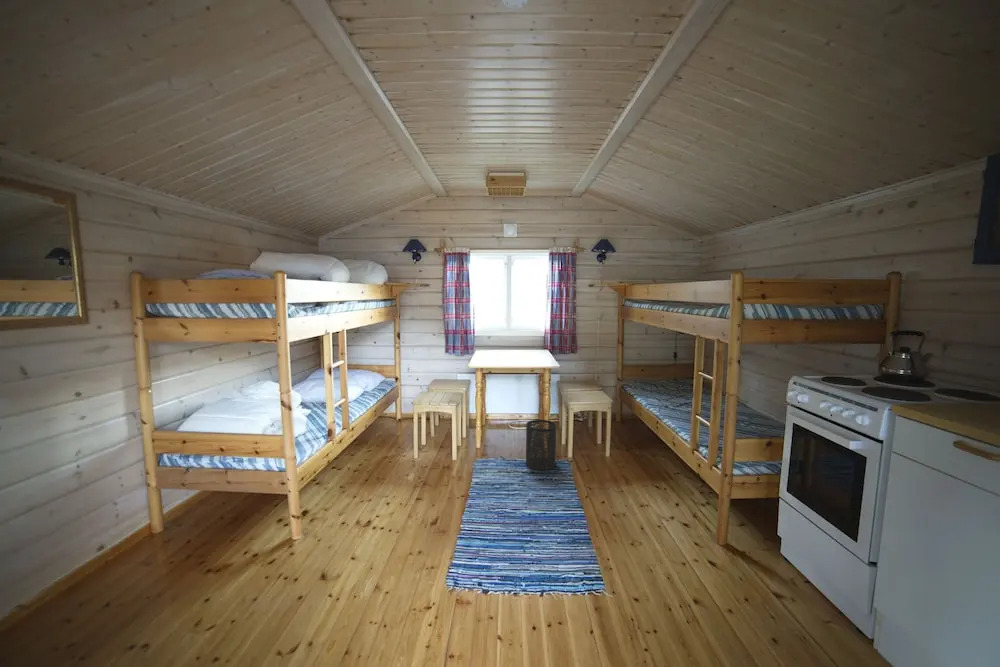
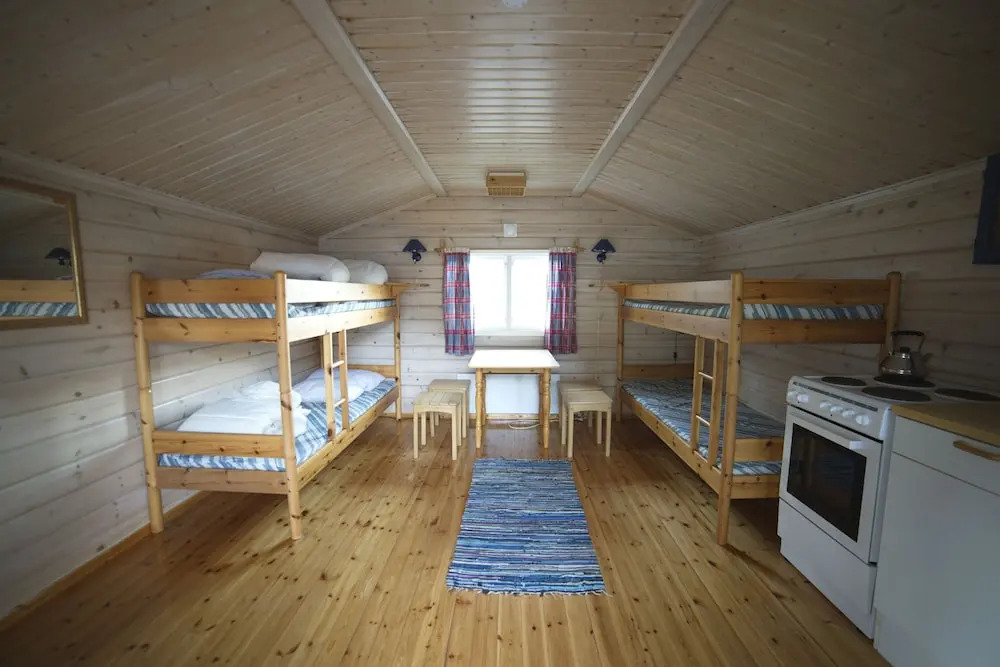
- trash can (540, 444)
